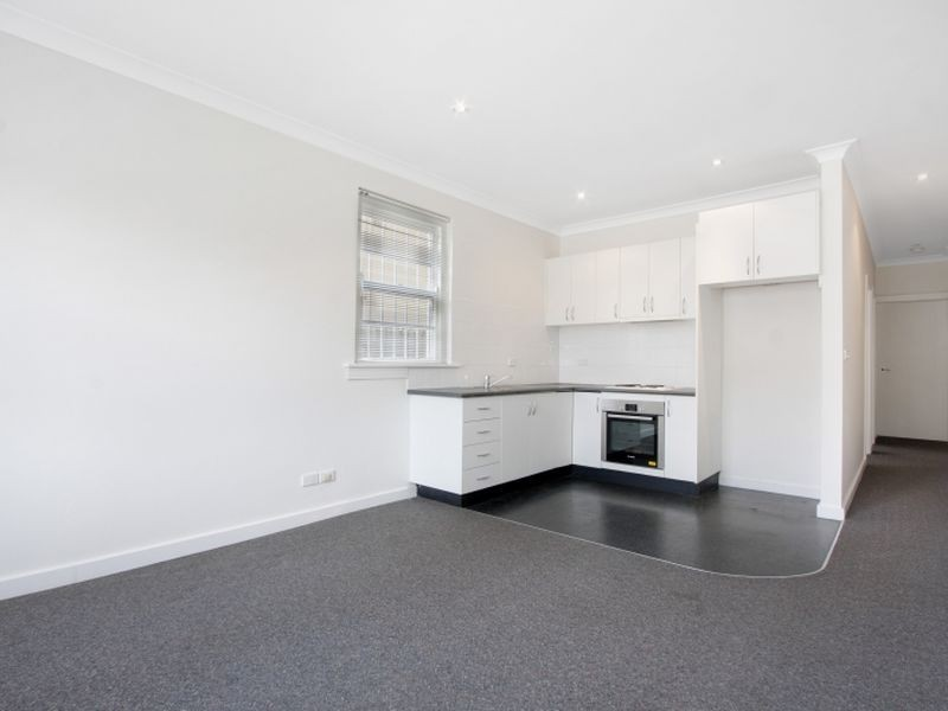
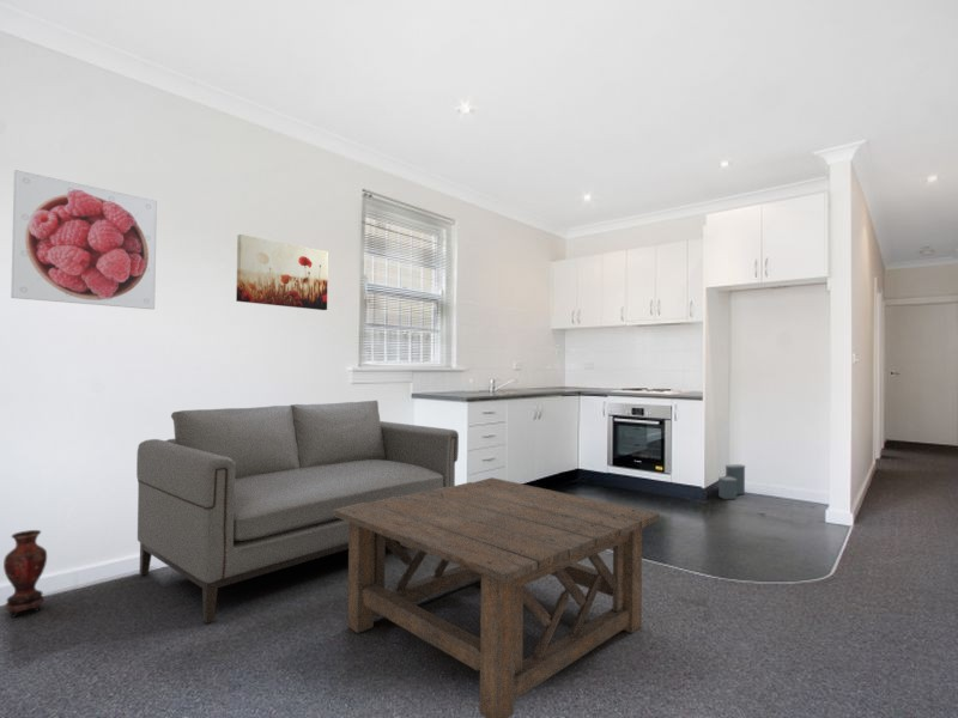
+ sofa (313, 480)
+ wall art (285, 274)
+ vase (25, 572)
+ laundry hamper (730, 480)
+ coffee table (496, 568)
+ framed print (90, 245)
